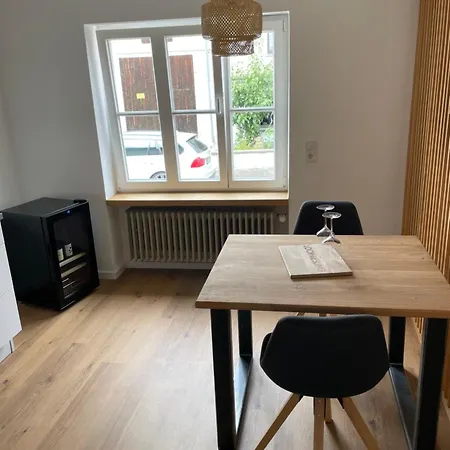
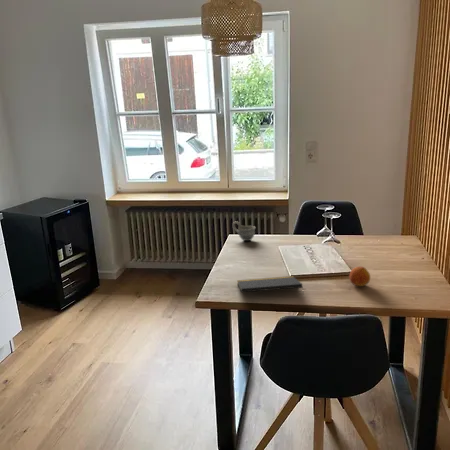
+ fruit (359, 275)
+ cup (245, 230)
+ notepad (268, 283)
